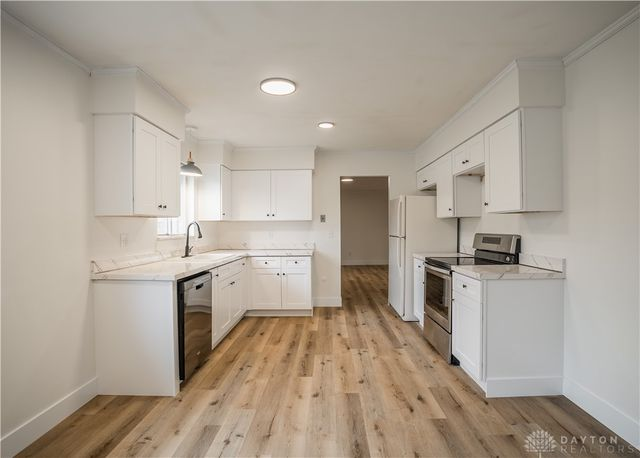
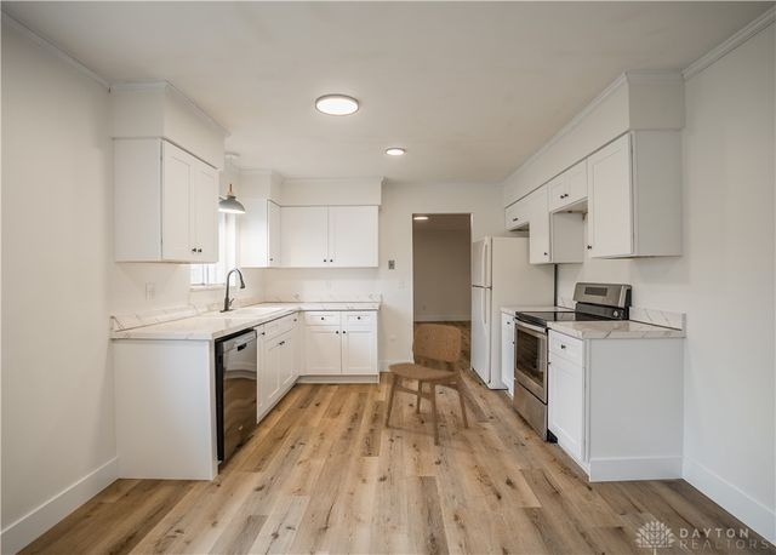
+ dining chair (426, 377)
